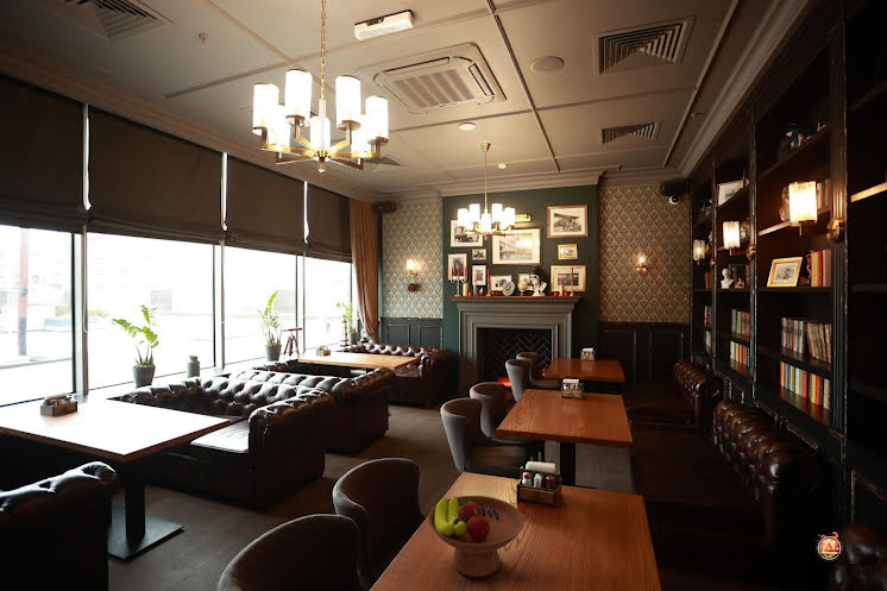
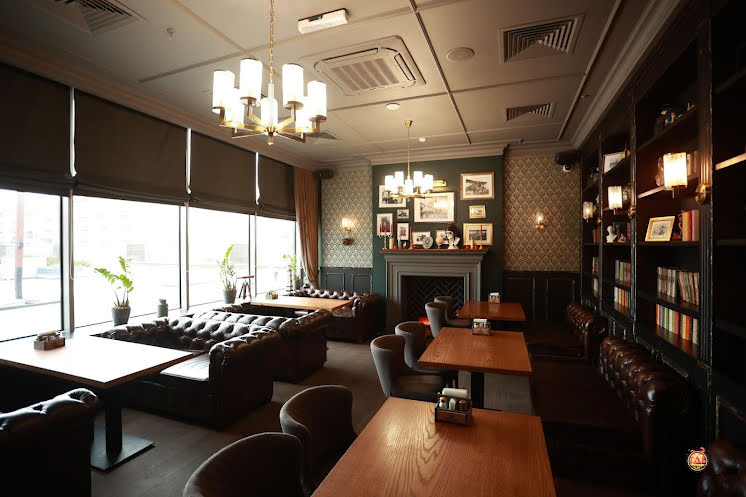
- fruit bowl (476, 530)
